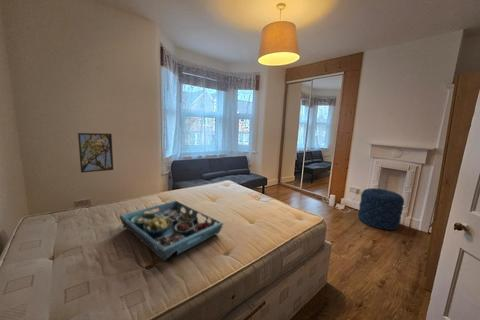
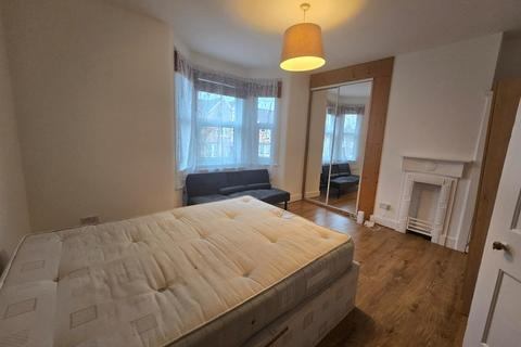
- pouf (380, 207)
- serving tray (170, 224)
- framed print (96, 152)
